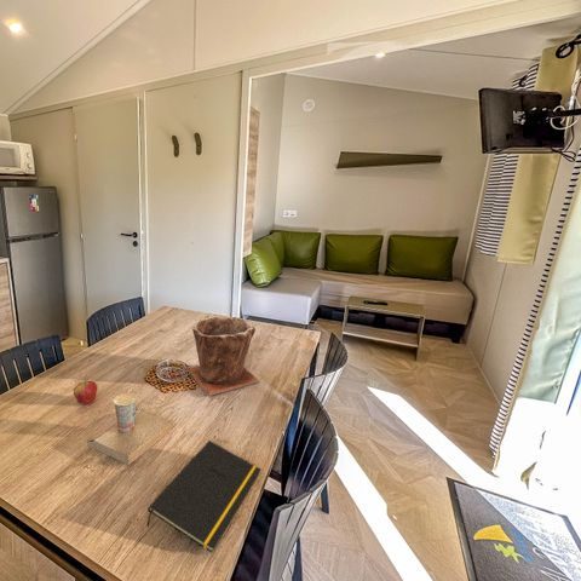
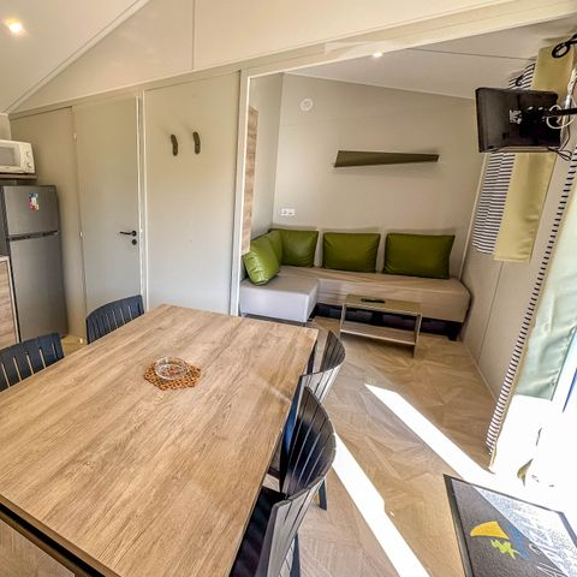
- notepad (209, 488)
- plant pot (224, 350)
- cup (127, 416)
- fruit (85, 389)
